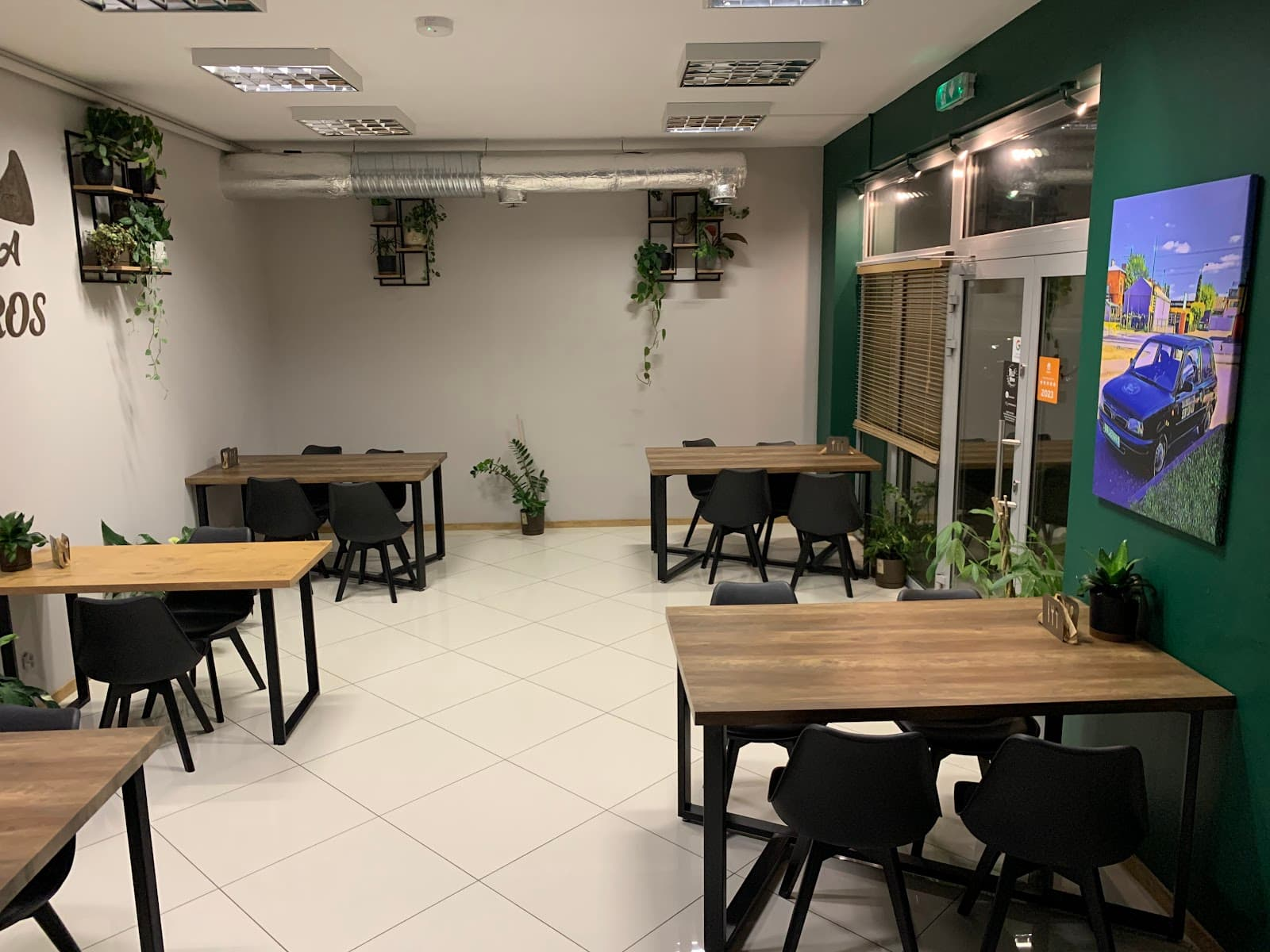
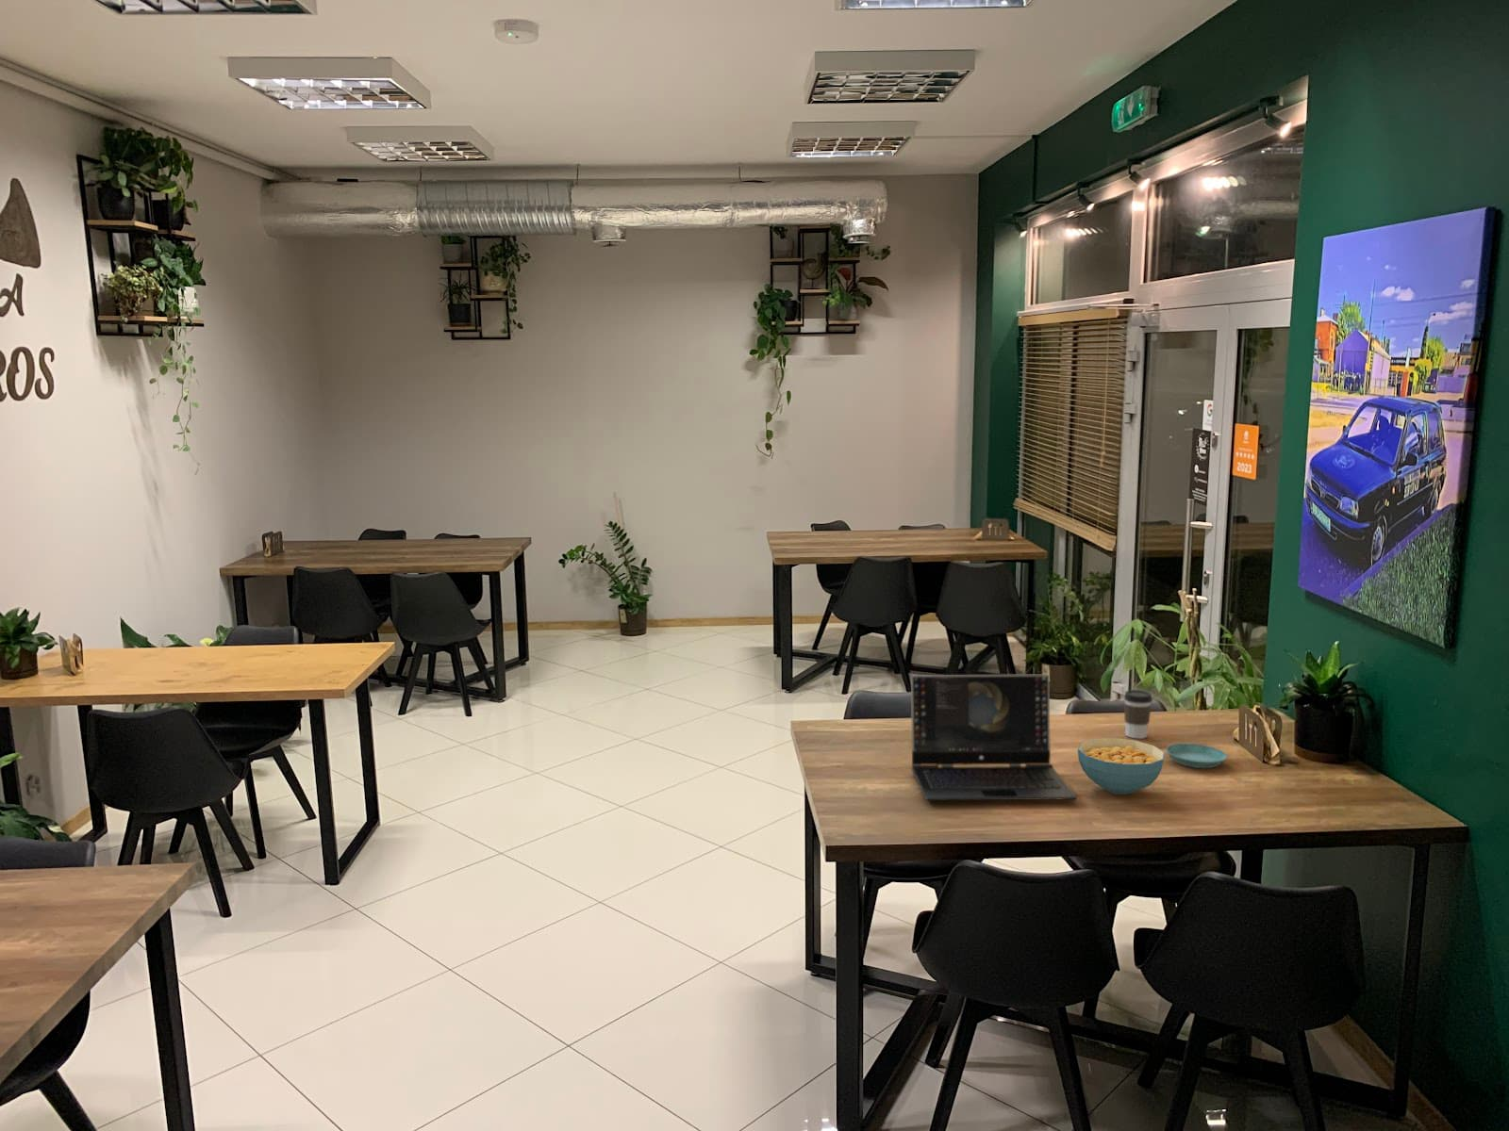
+ laptop (990, 737)
+ saucer (1195, 757)
+ coffee cup (1136, 714)
+ cereal bowl (1119, 770)
